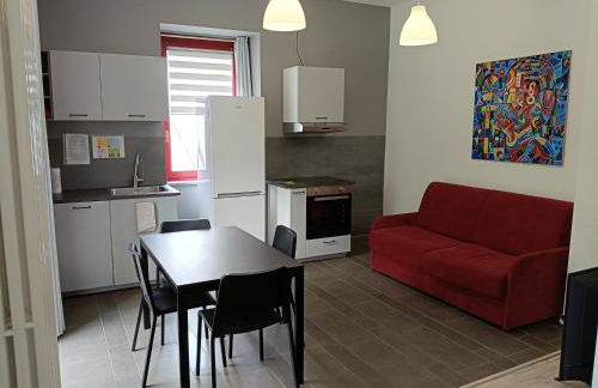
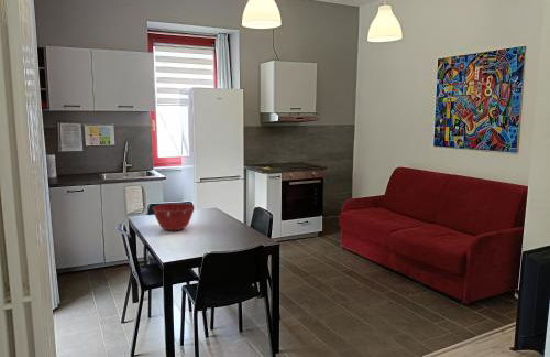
+ mixing bowl (174, 217)
